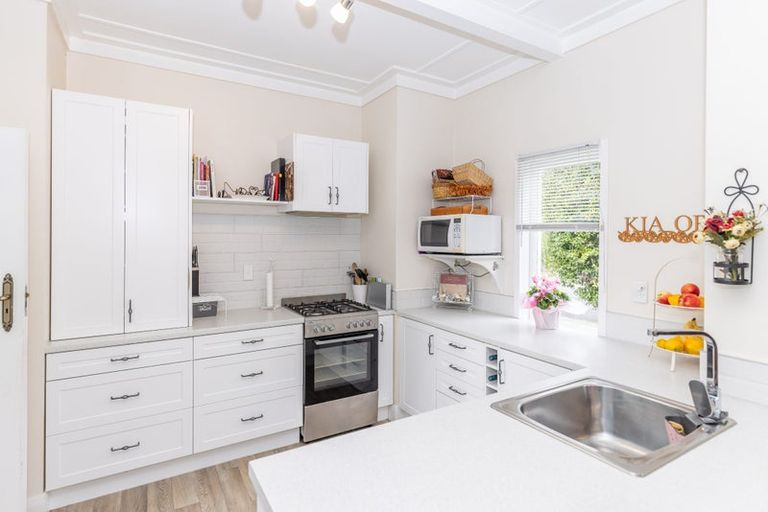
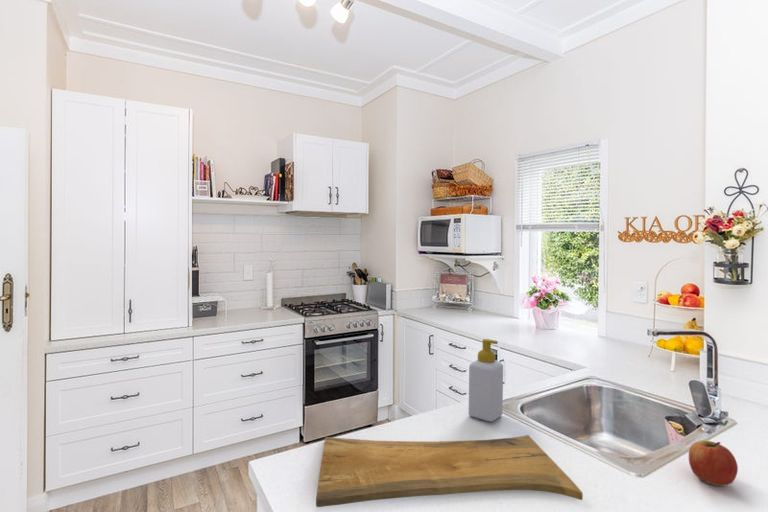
+ cutting board (438, 464)
+ apple (711, 460)
+ soap bottle (486, 377)
